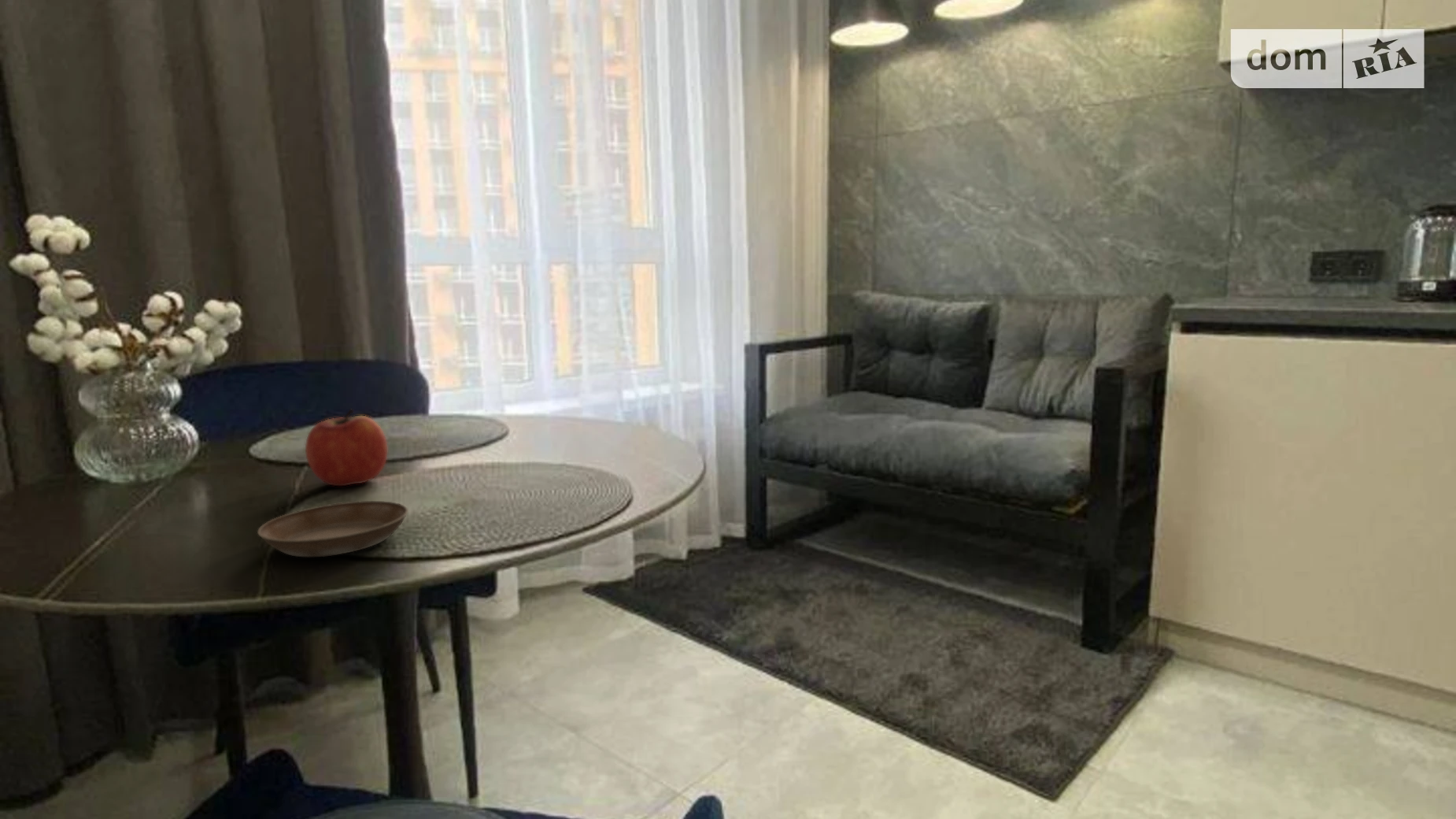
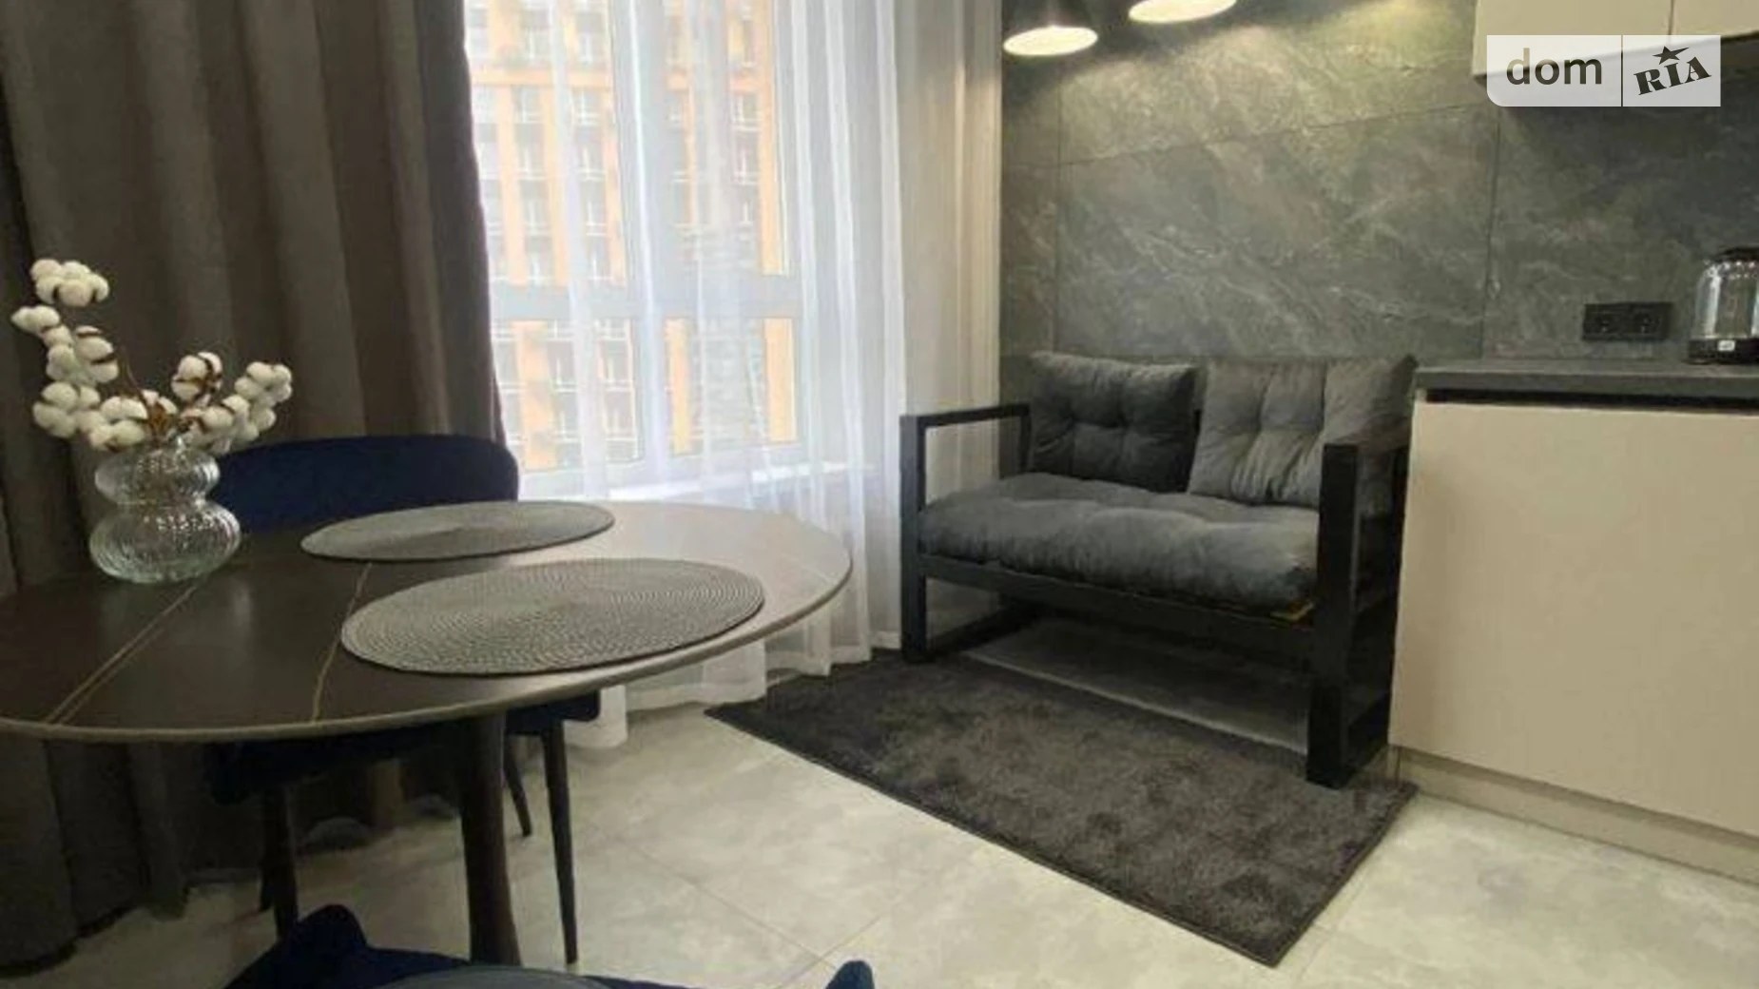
- saucer (336, 530)
- apple (346, 446)
